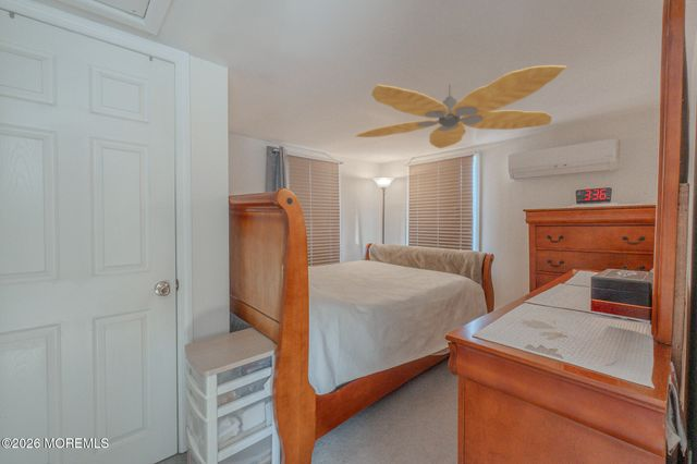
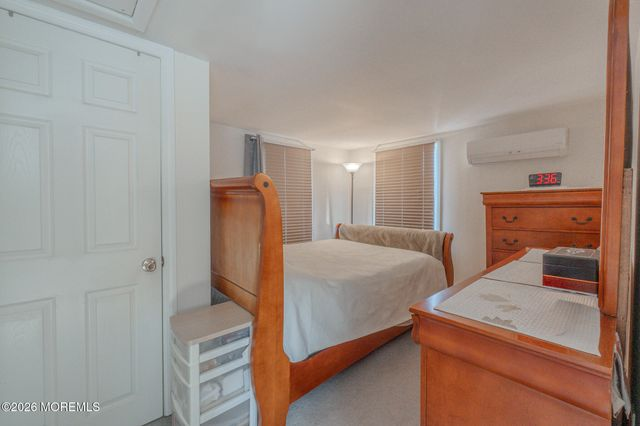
- ceiling fan (445, 108)
